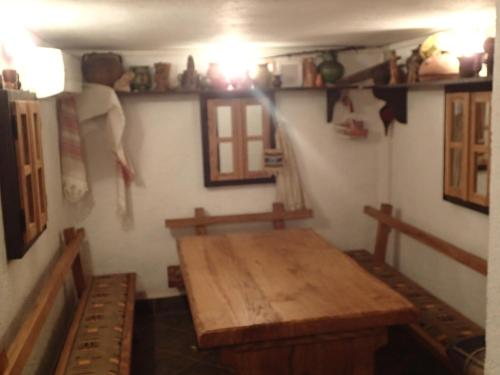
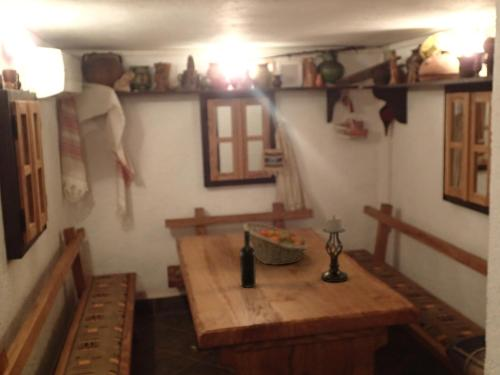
+ fruit basket (275, 241)
+ candle holder (334, 247)
+ wine bottle (247, 258)
